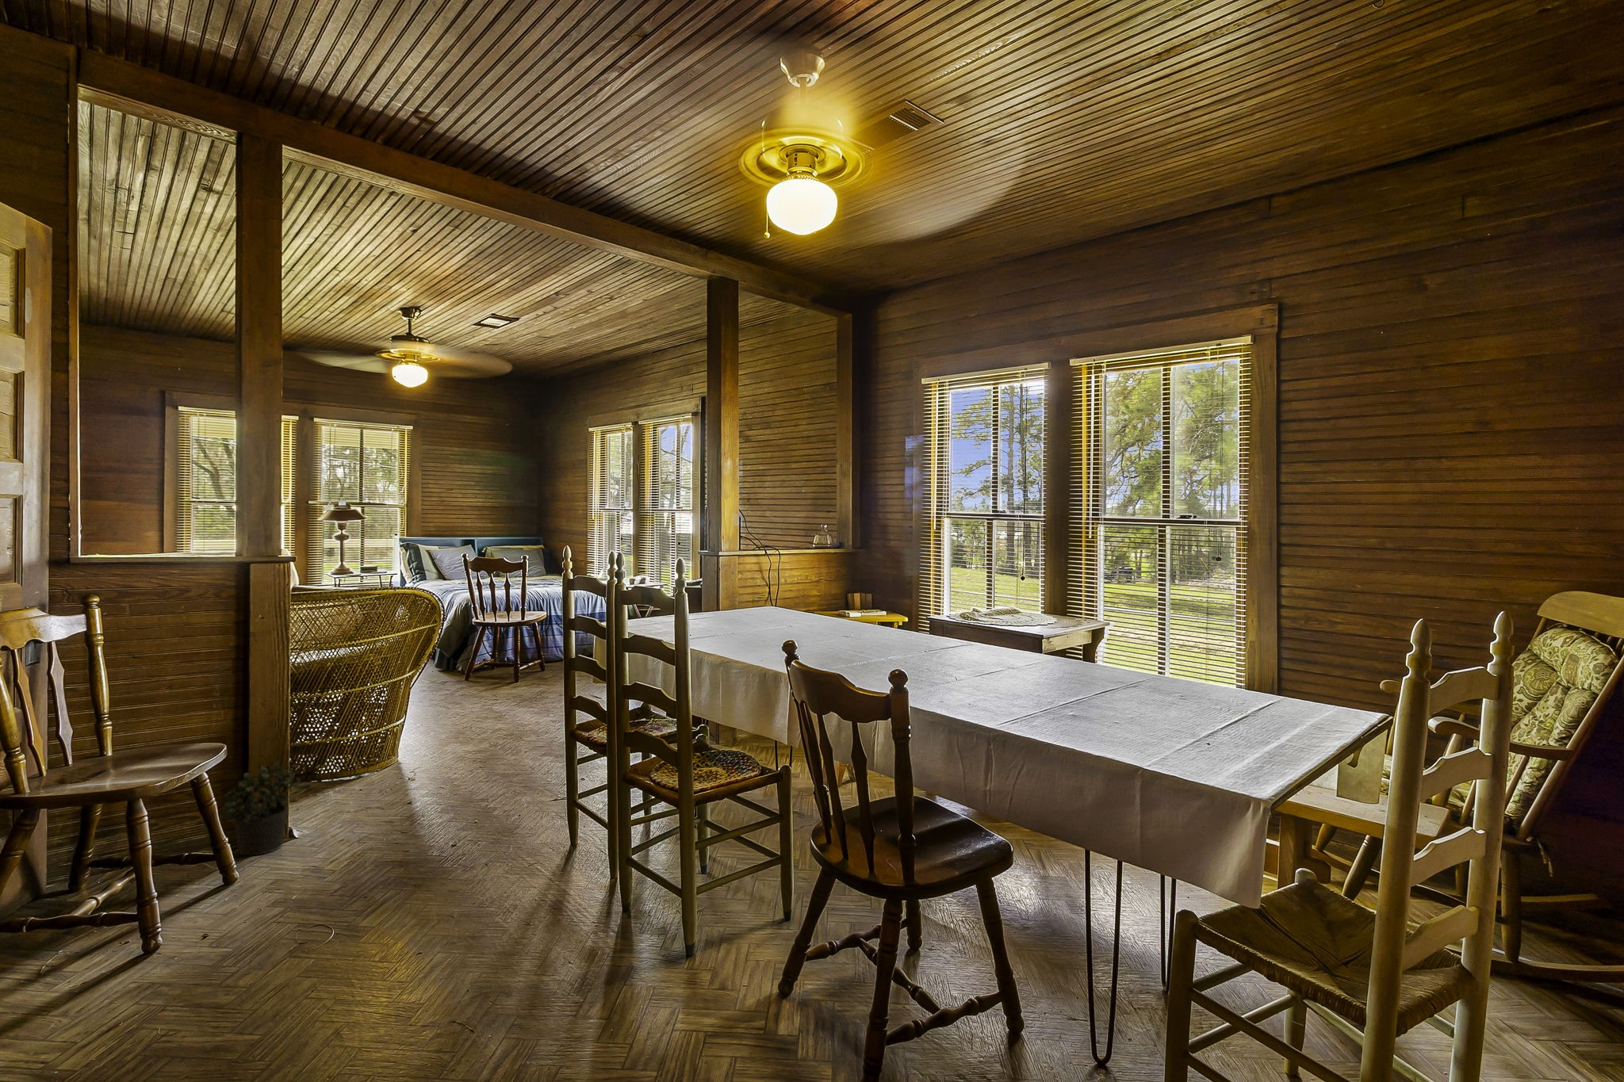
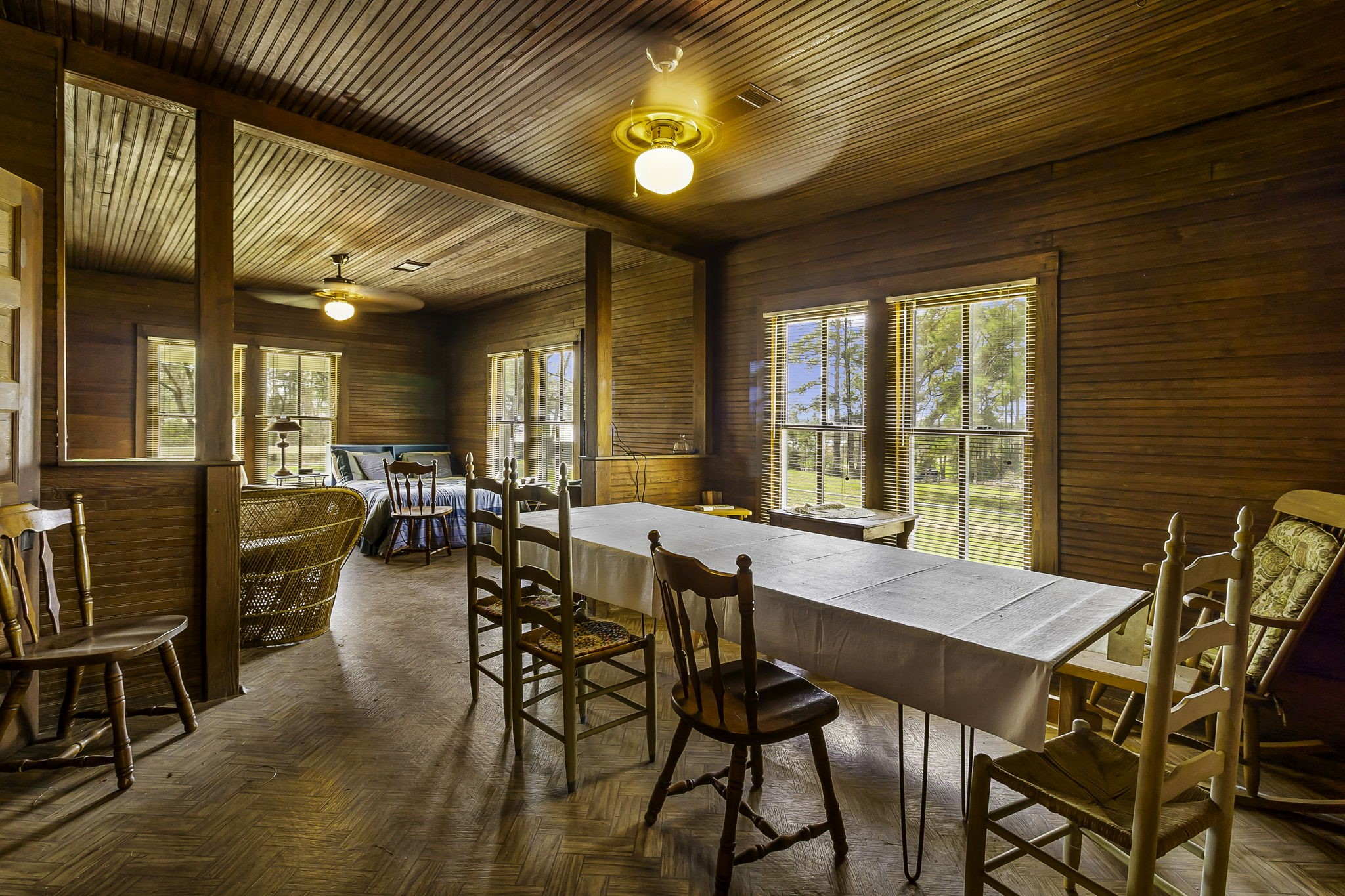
- potted plant (266, 805)
